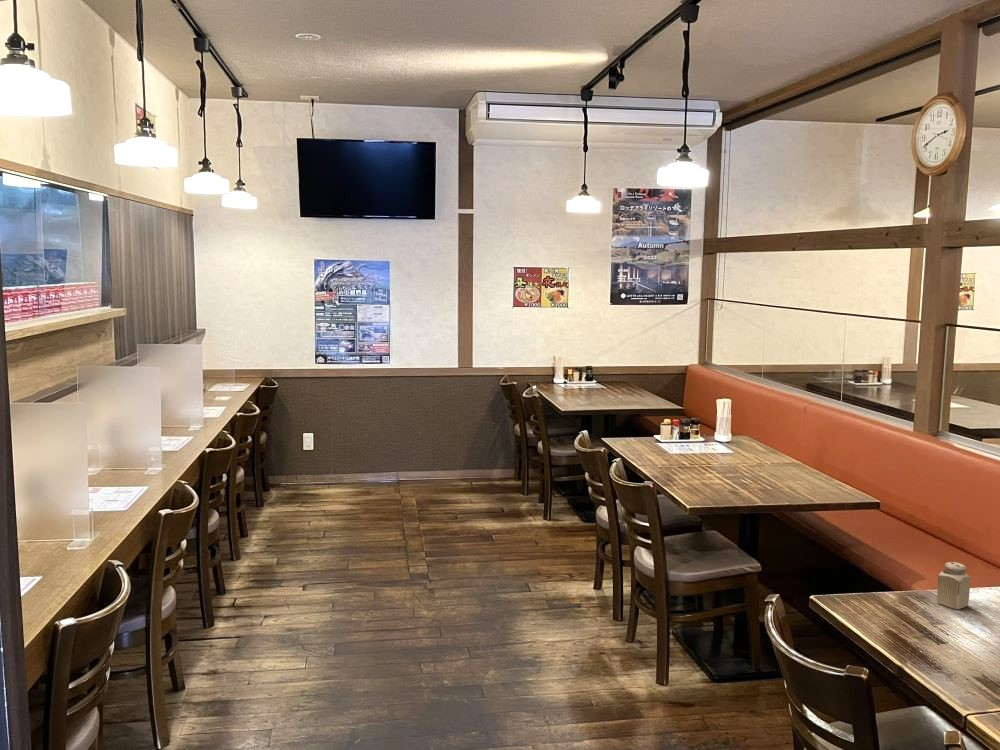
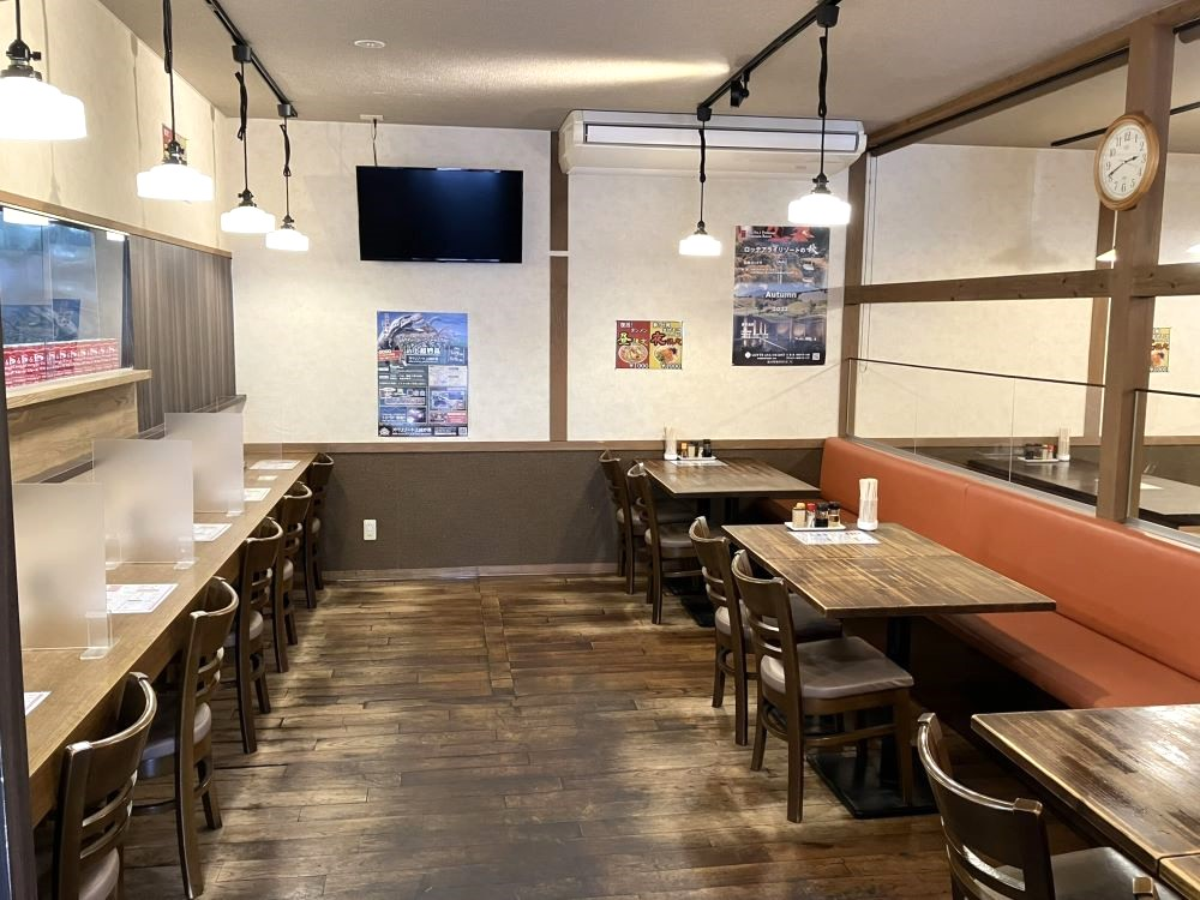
- salt shaker (953, 584)
